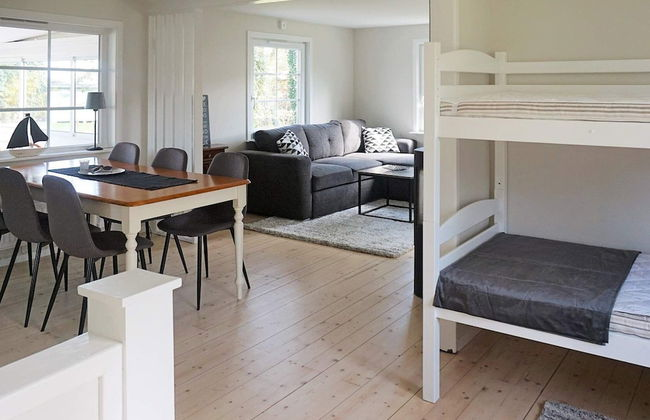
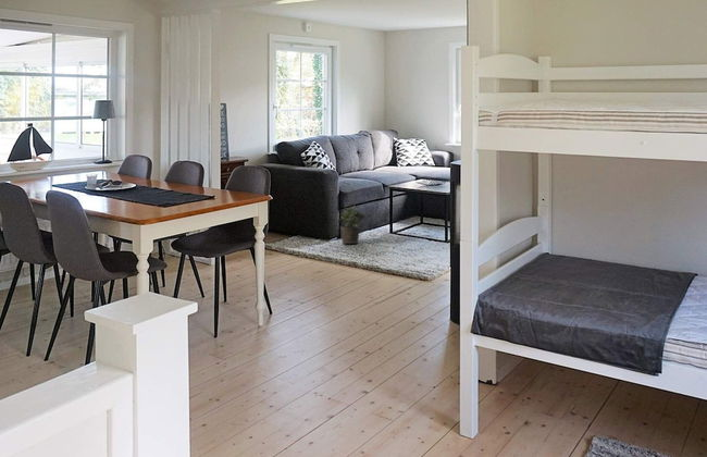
+ potted plant (351, 224)
